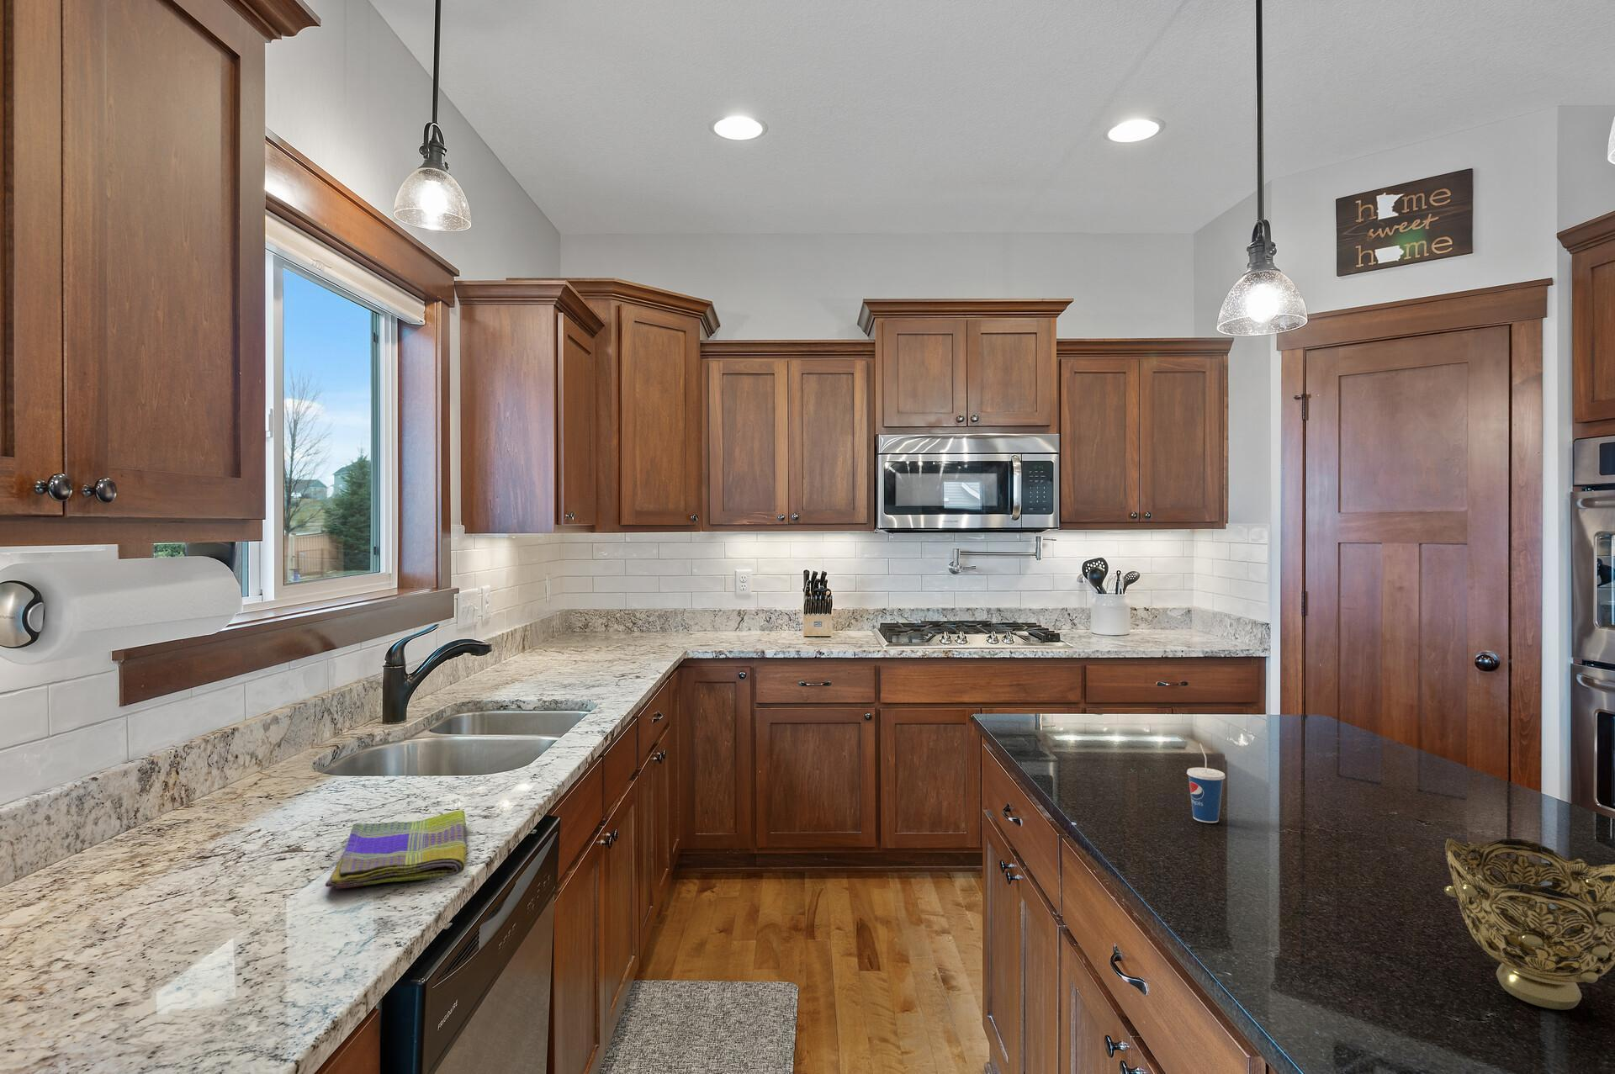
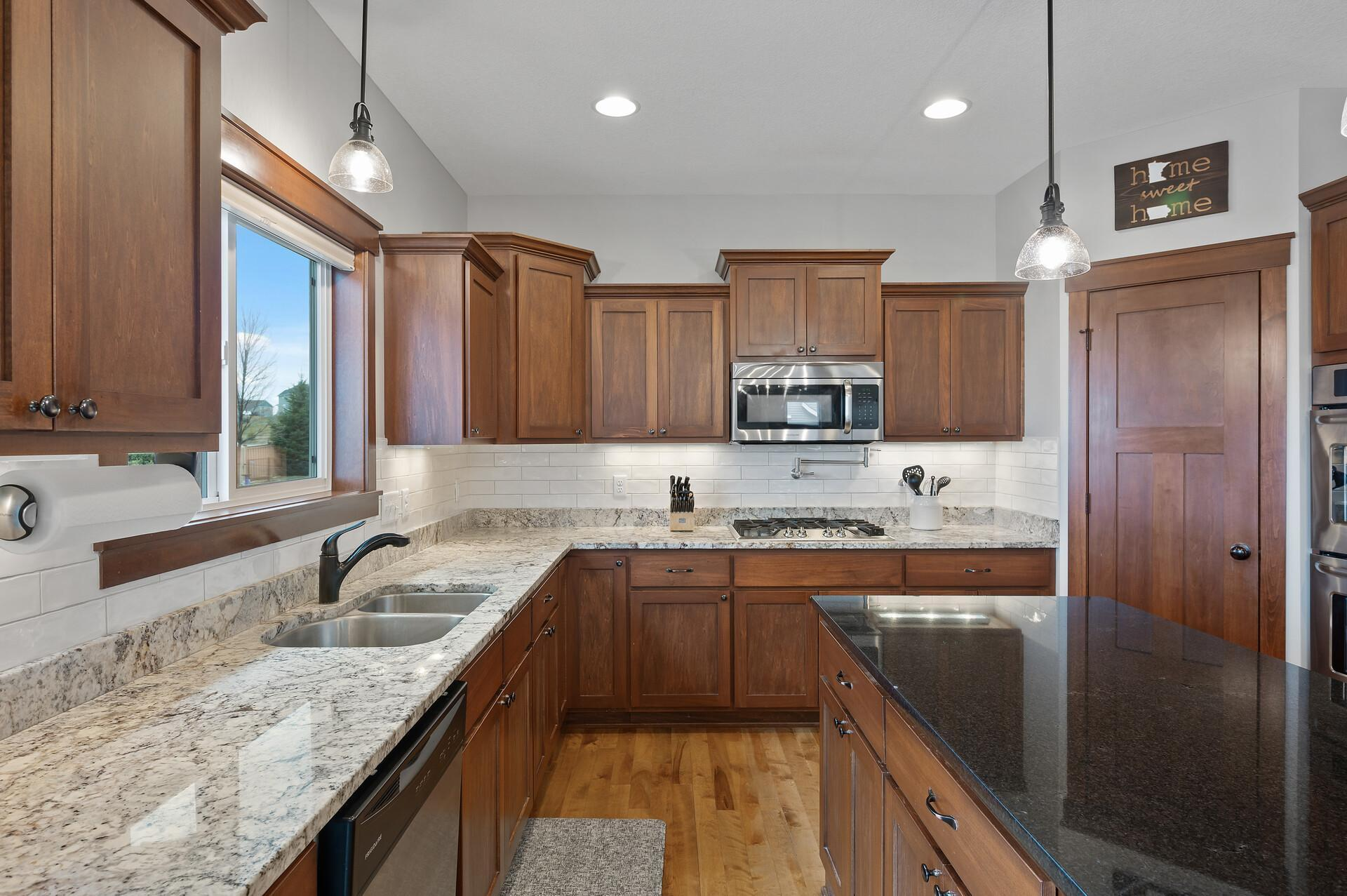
- cup (1205, 783)
- dish towel (404, 846)
- decorative bowl (1537, 928)
